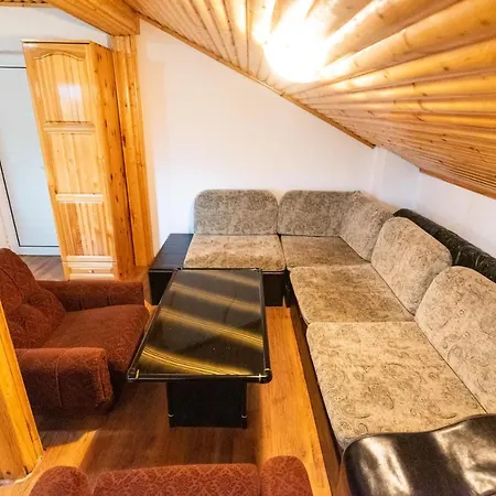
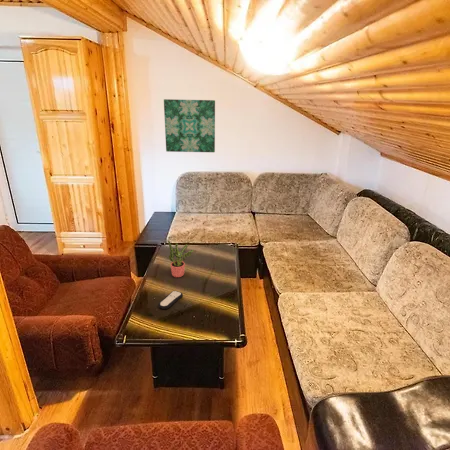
+ remote control (170, 299)
+ potted plant (180, 255)
+ wall art (190, 126)
